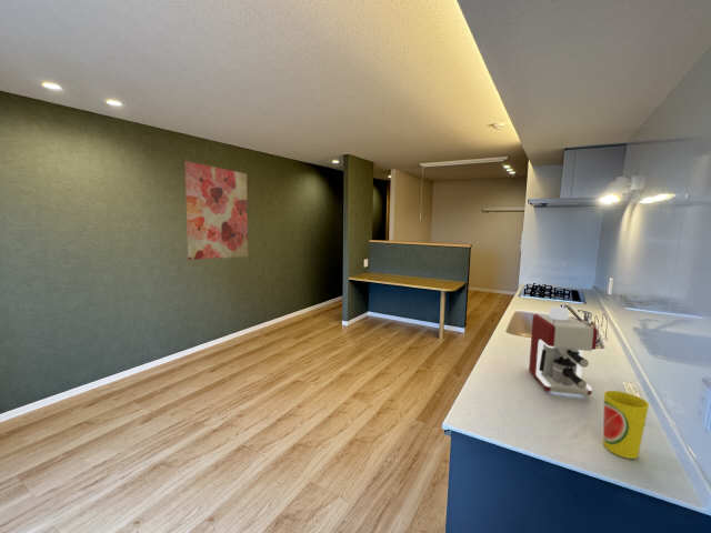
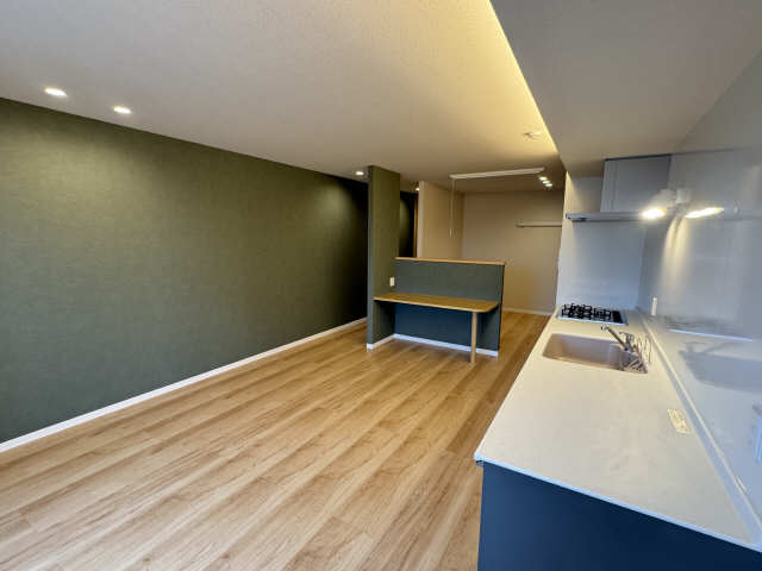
- wall art (219, 213)
- coffee maker (565, 350)
- cup (622, 424)
